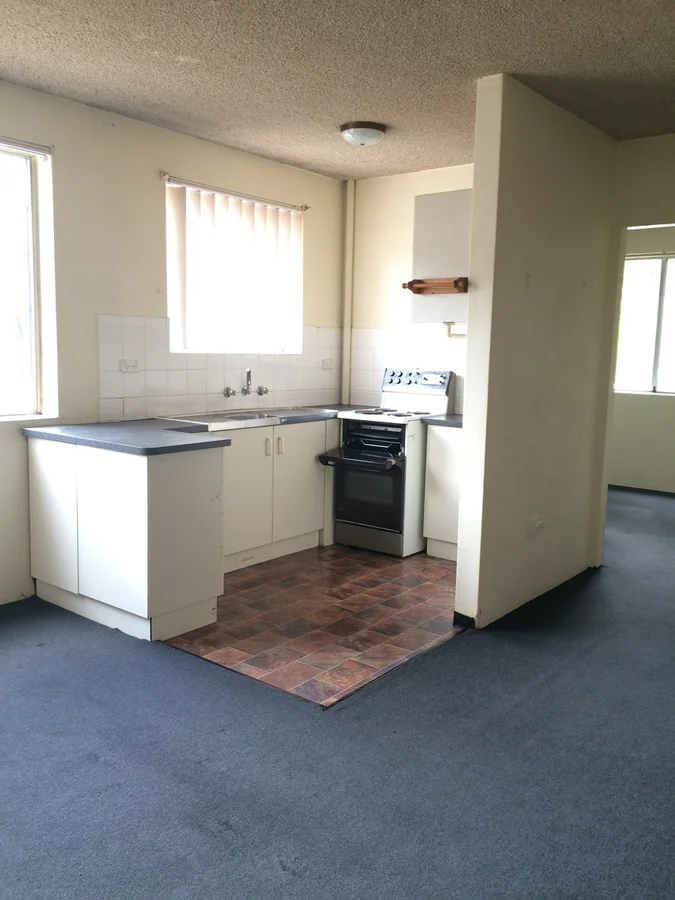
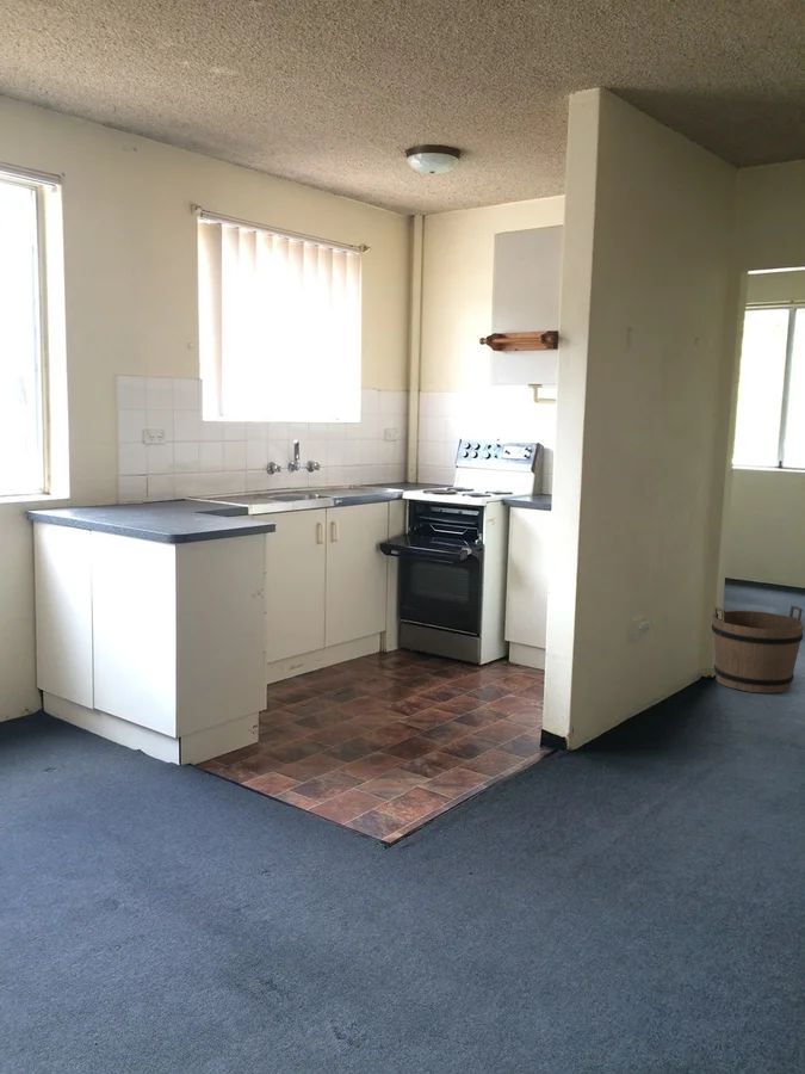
+ bucket (755, 644)
